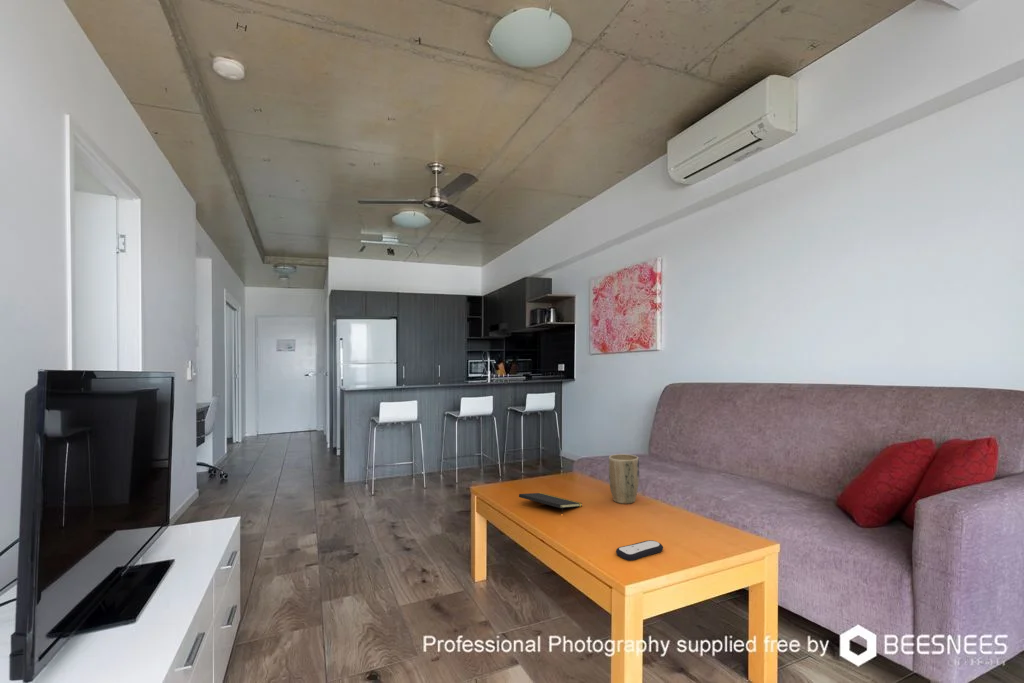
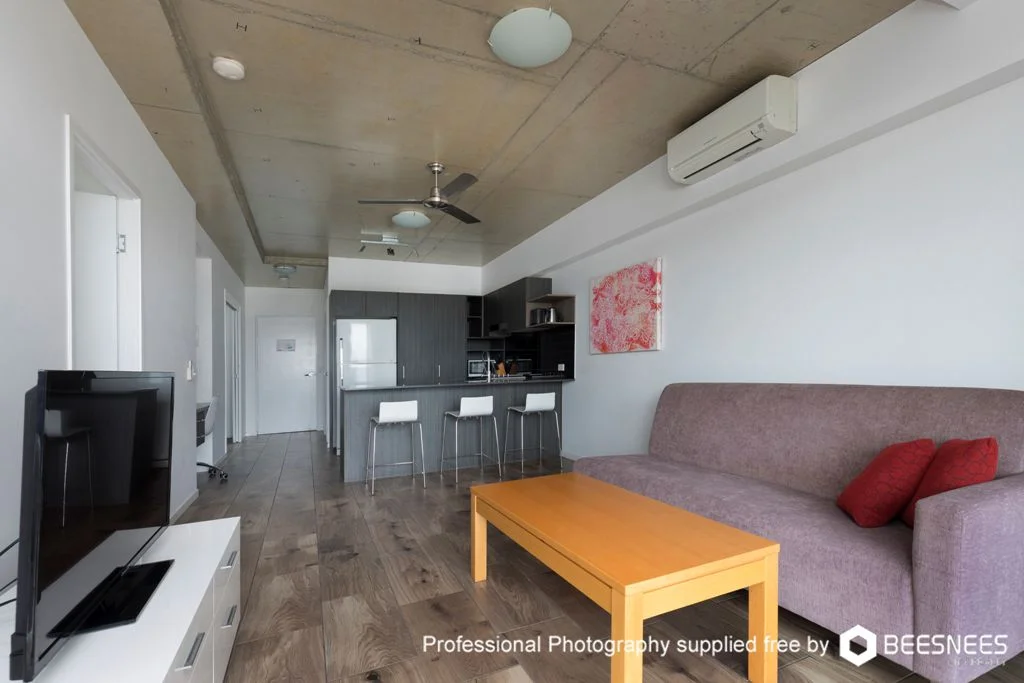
- notepad (550, 500)
- plant pot (624, 478)
- remote control (640, 549)
